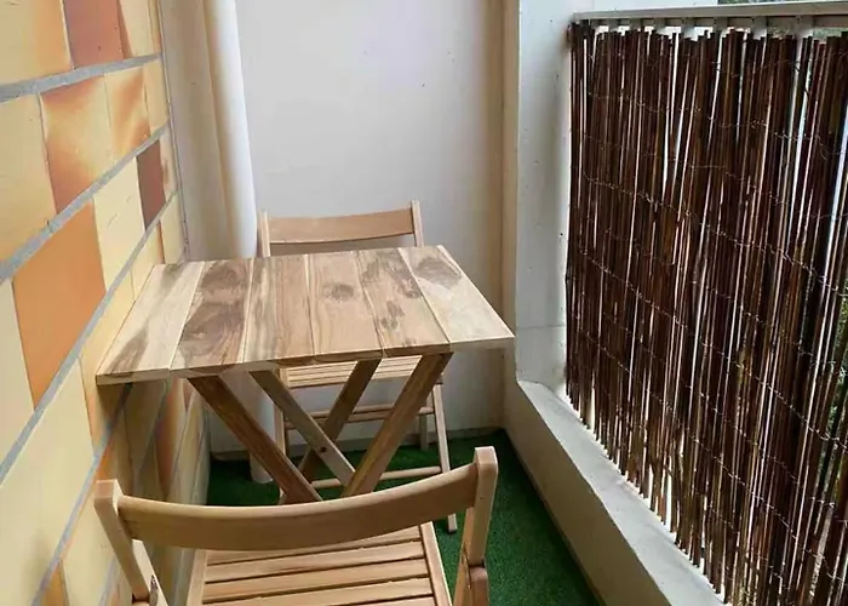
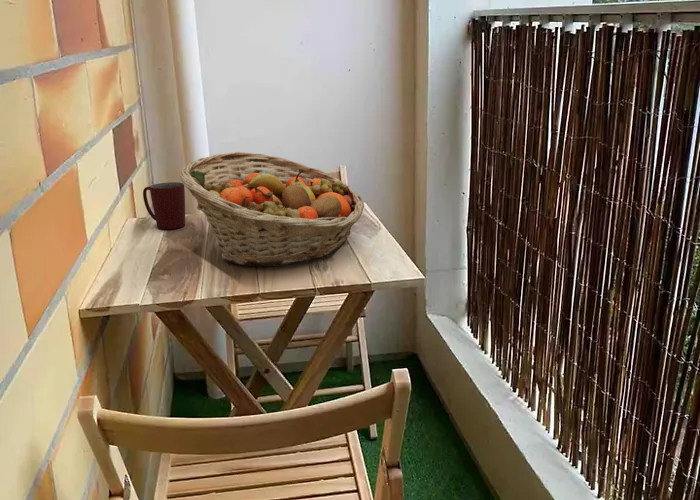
+ mug (164, 205)
+ fruit basket (276, 202)
